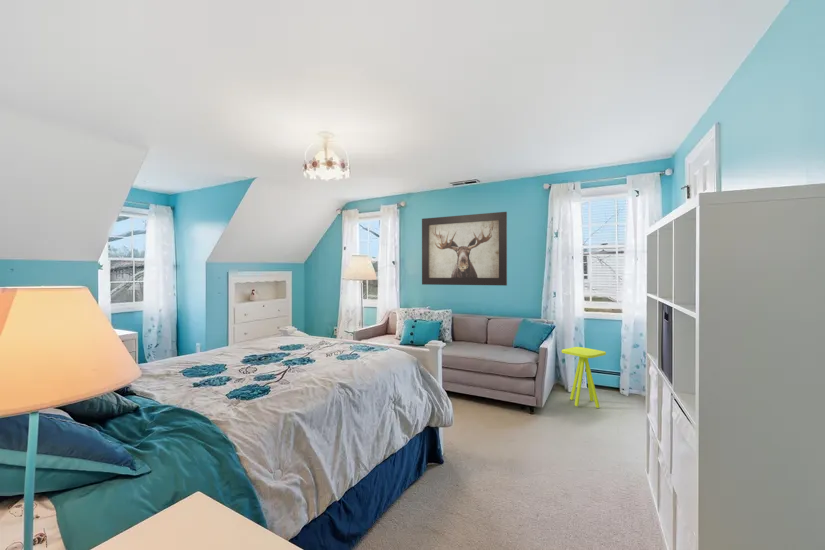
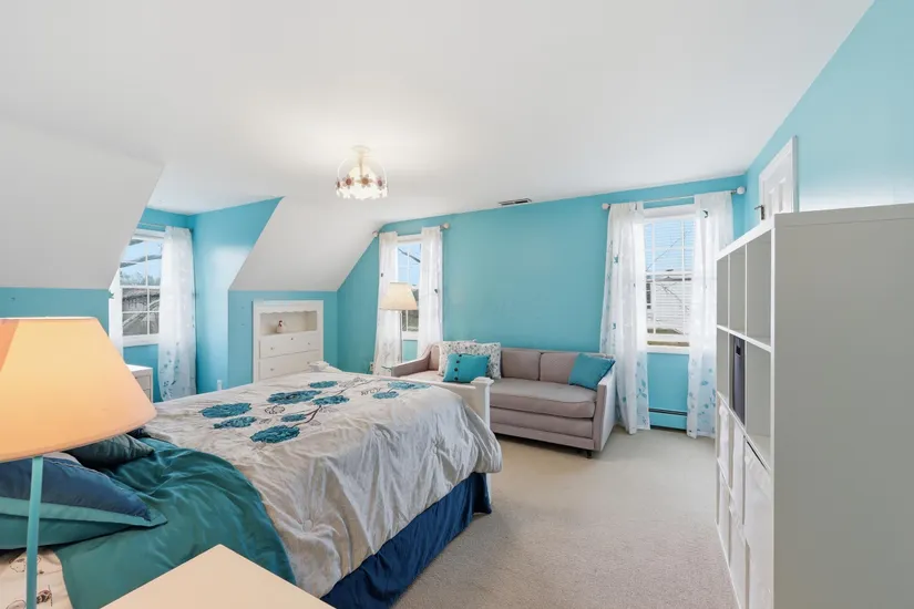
- side table (582, 376)
- wall art (462, 250)
